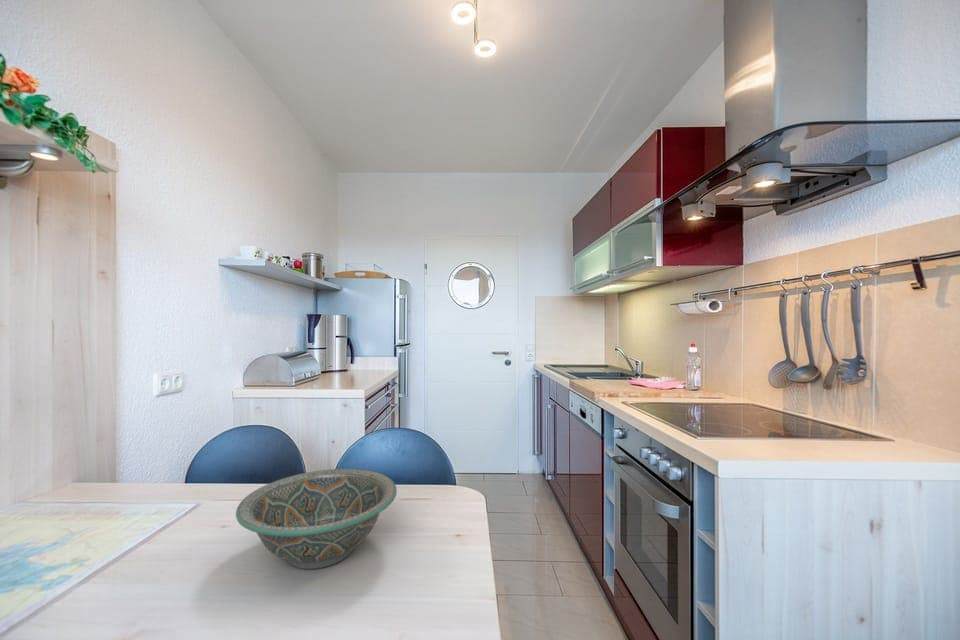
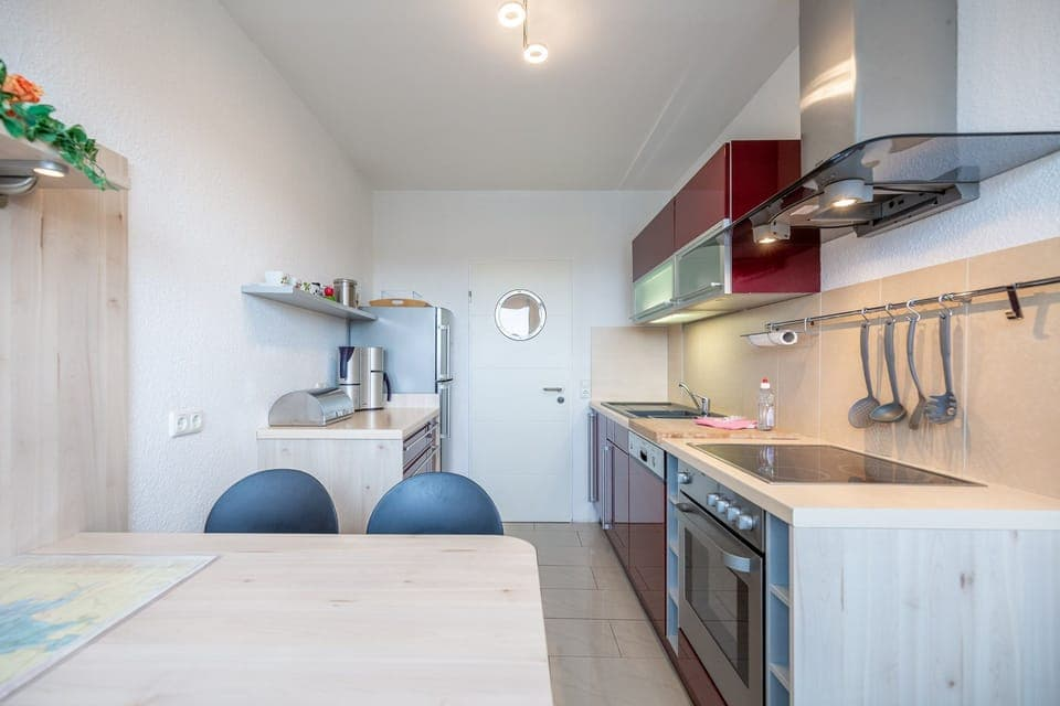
- decorative bowl (321, 522)
